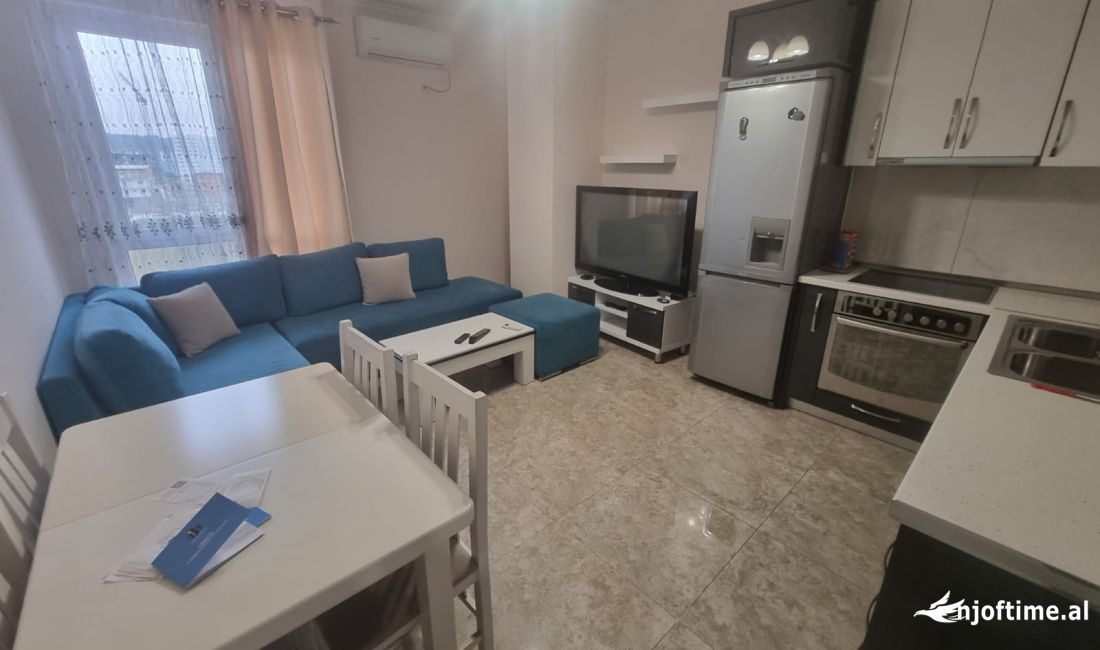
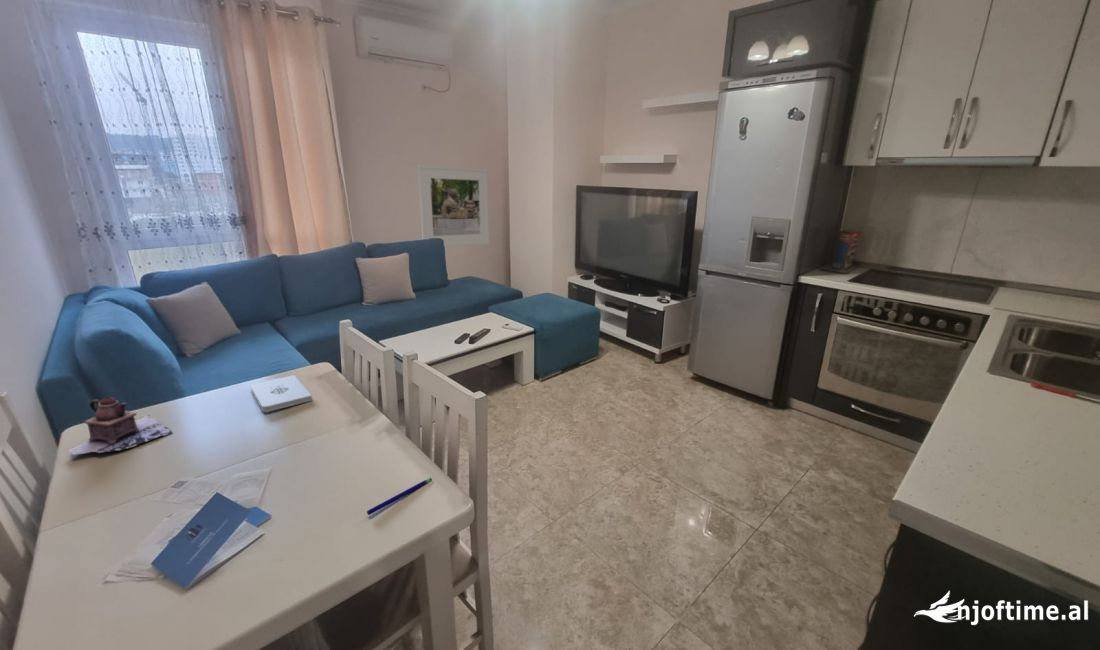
+ notepad (280, 392)
+ pen (401, 495)
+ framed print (456, 207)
+ teapot (113, 418)
